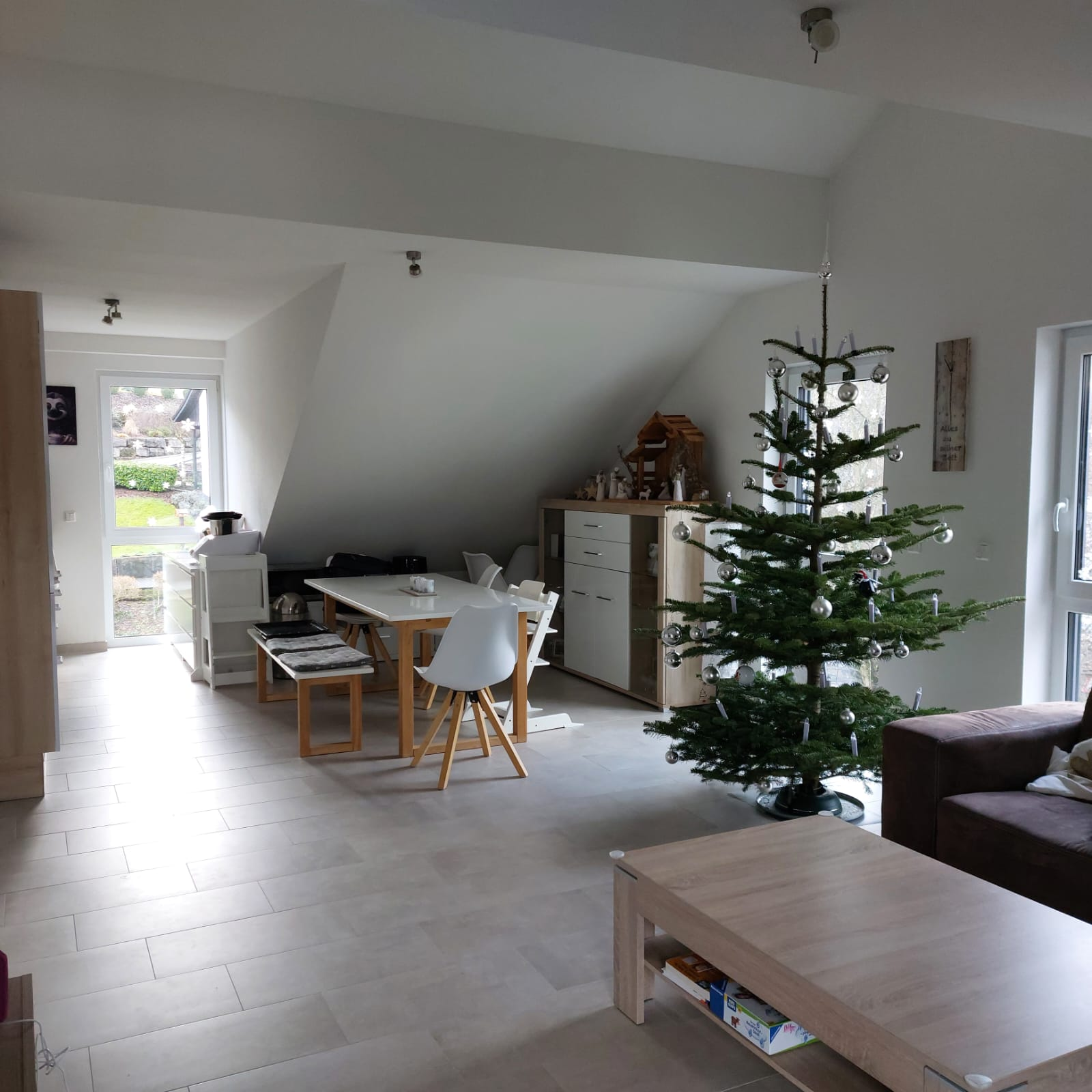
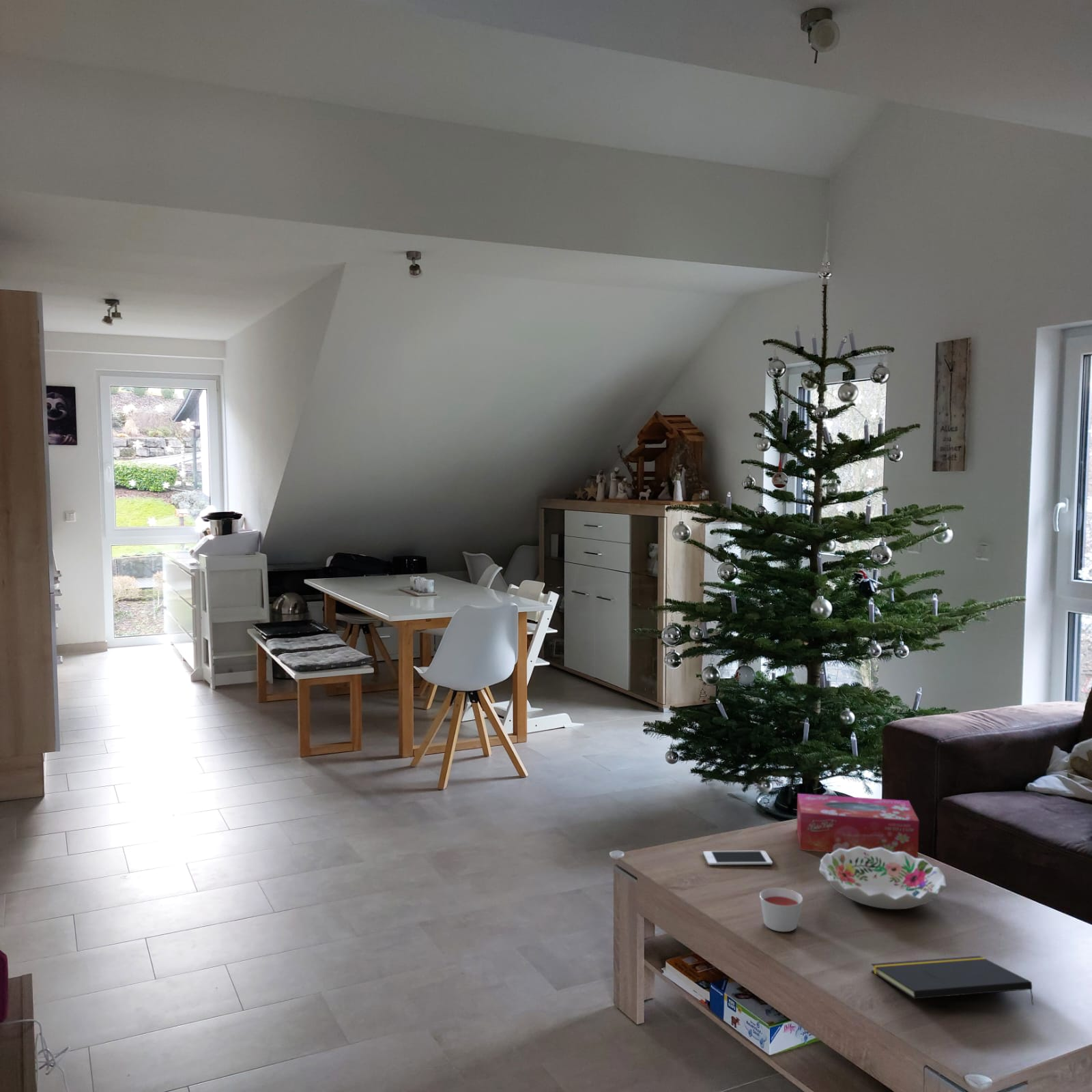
+ candle (780, 910)
+ tissue box (855, 824)
+ notepad (949, 976)
+ decorative bowl (881, 882)
+ cell phone (737, 858)
